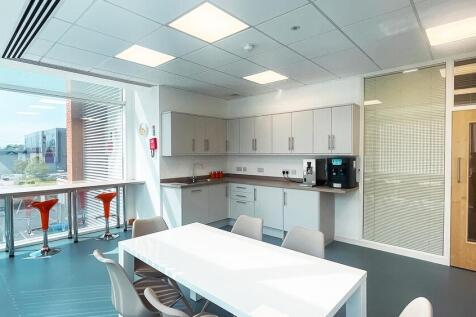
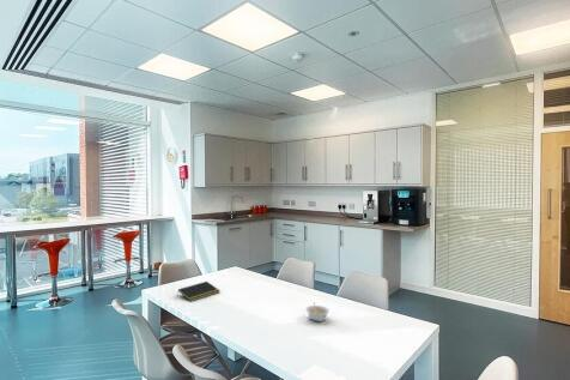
+ legume (316, 312)
+ notepad (199, 290)
